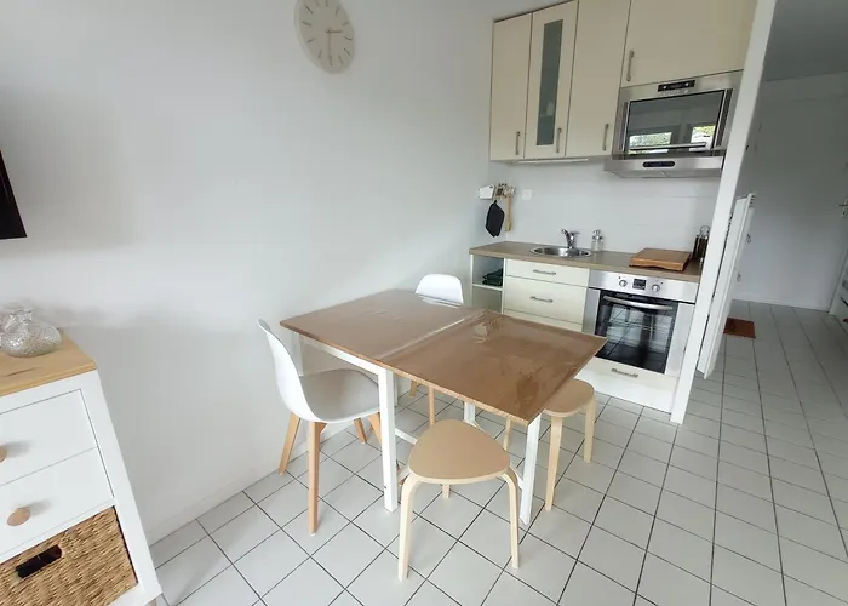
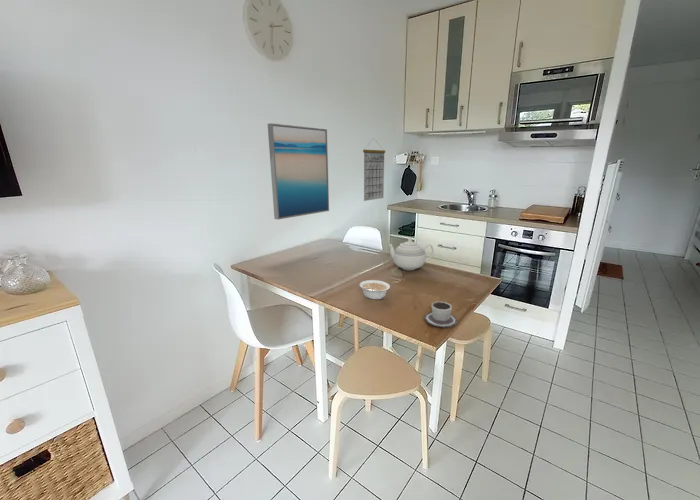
+ cup (441, 313)
+ legume (375, 289)
+ calendar (374, 169)
+ wall art (301, 172)
+ teapot (410, 253)
